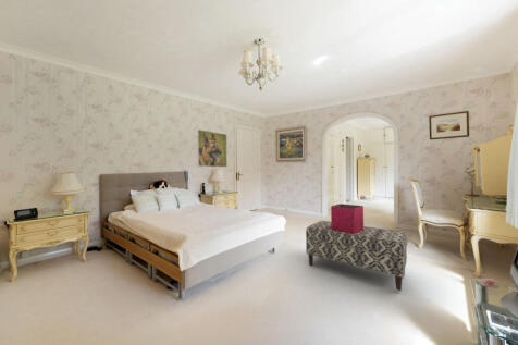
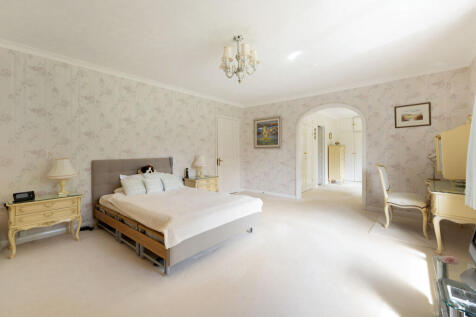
- storage bin (347, 218)
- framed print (212, 149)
- bench (354, 249)
